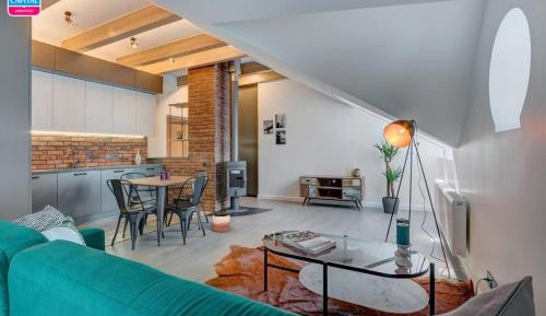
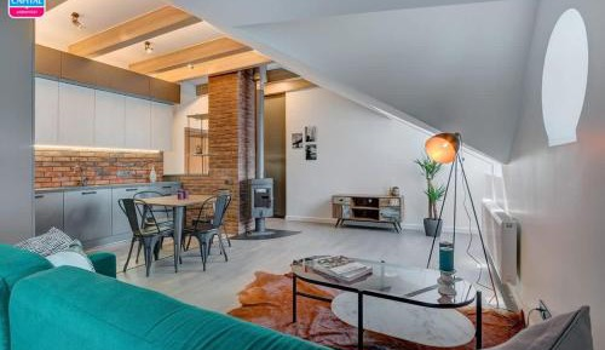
- planter (221, 222)
